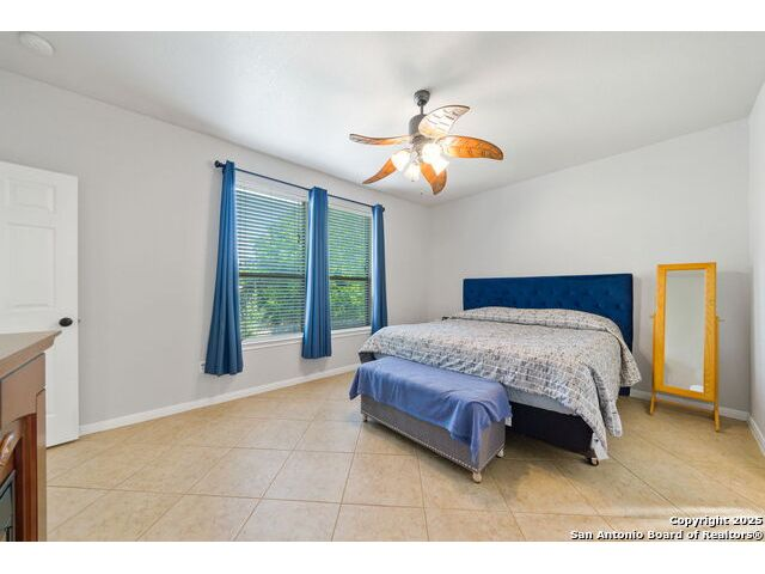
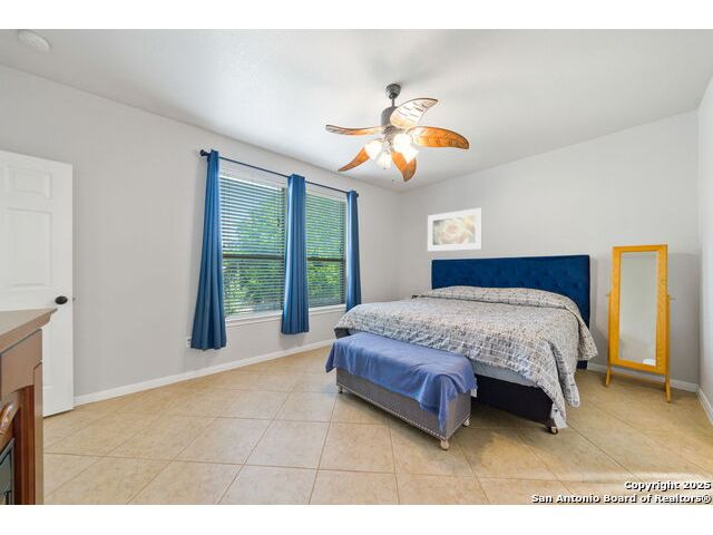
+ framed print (452, 231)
